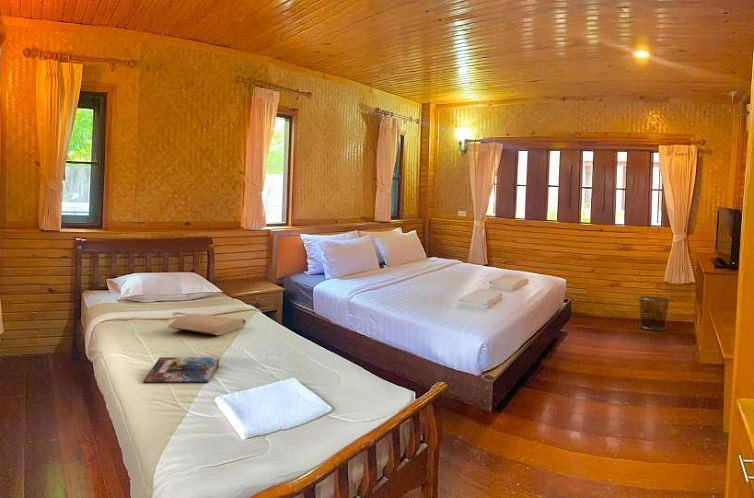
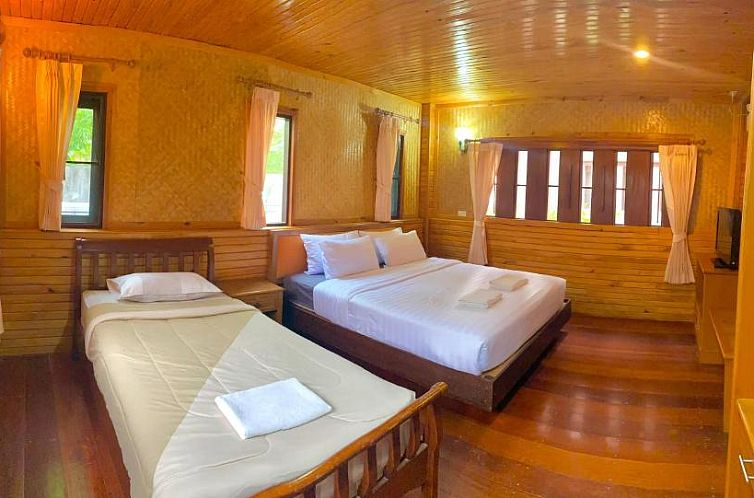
- tote bag (201, 322)
- magazine (183, 368)
- waste bin (652, 313)
